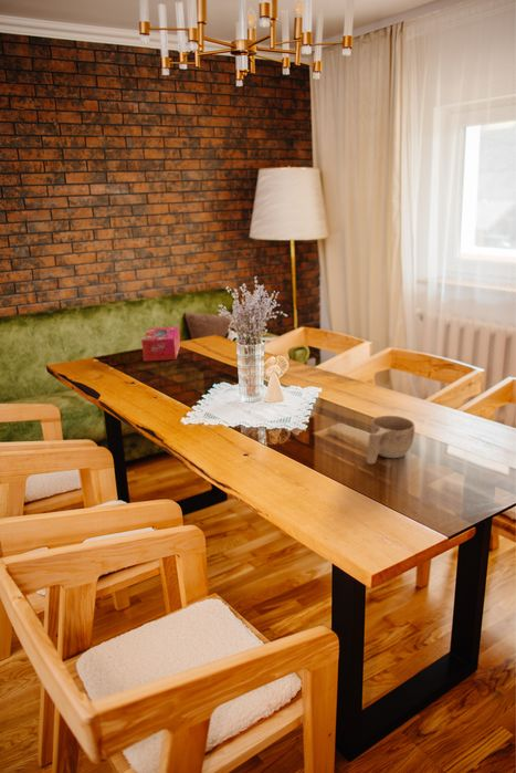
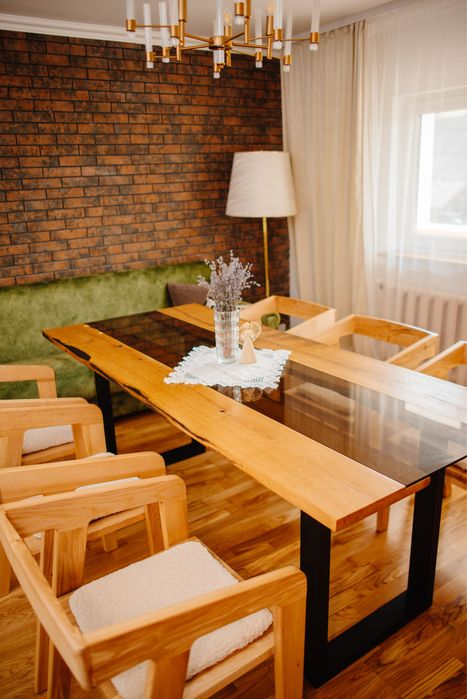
- cup (386, 440)
- tissue box (161, 343)
